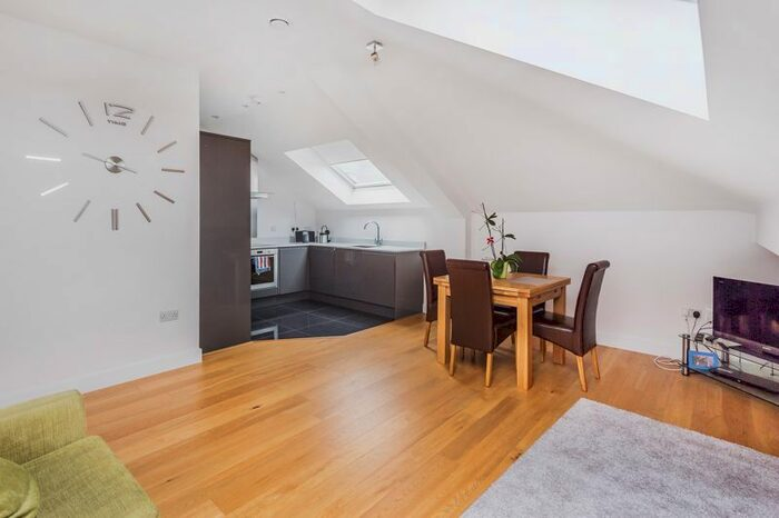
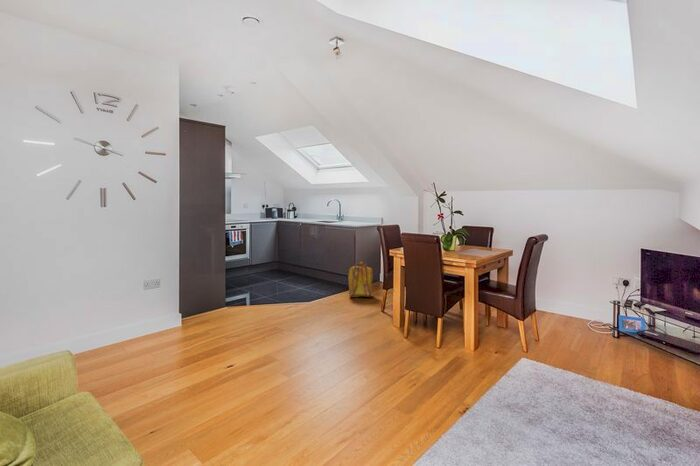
+ backpack (360, 279)
